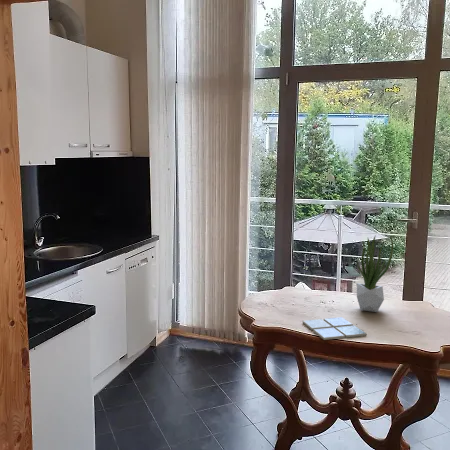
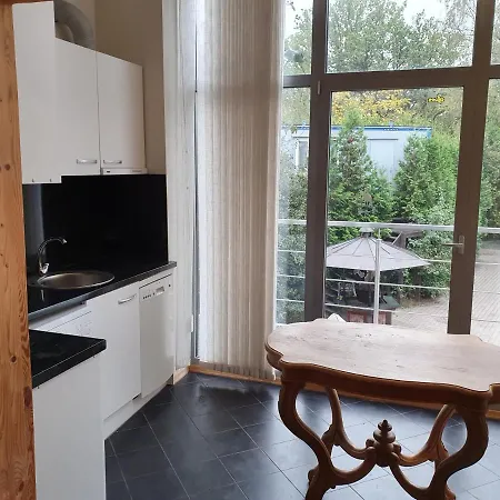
- drink coaster (333, 327)
- potted plant (373, 273)
